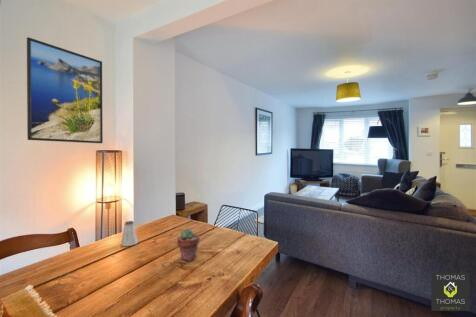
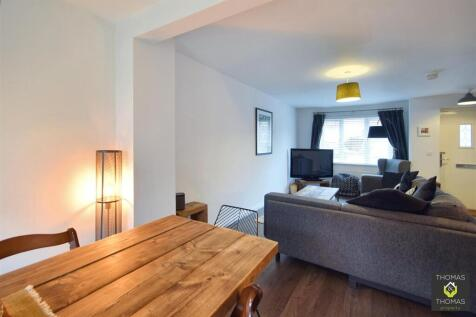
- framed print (68, 96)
- saltshaker (129, 232)
- potted succulent (188, 243)
